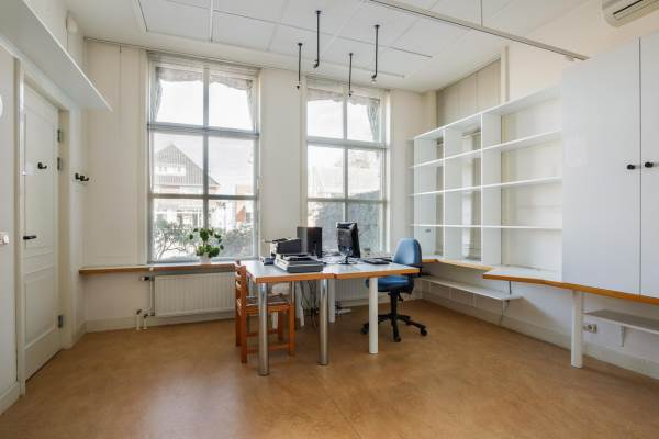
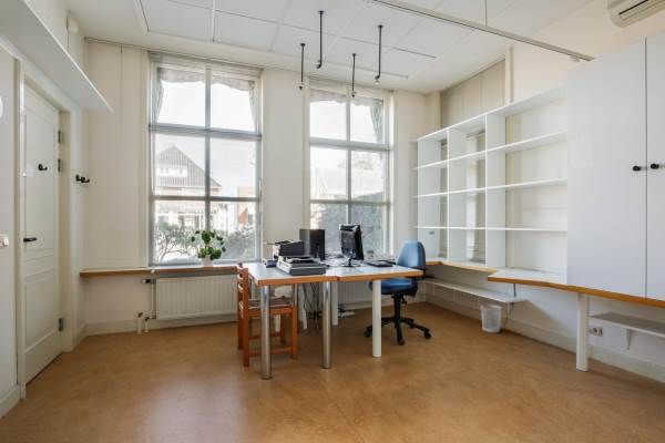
+ wastebasket (491, 318)
